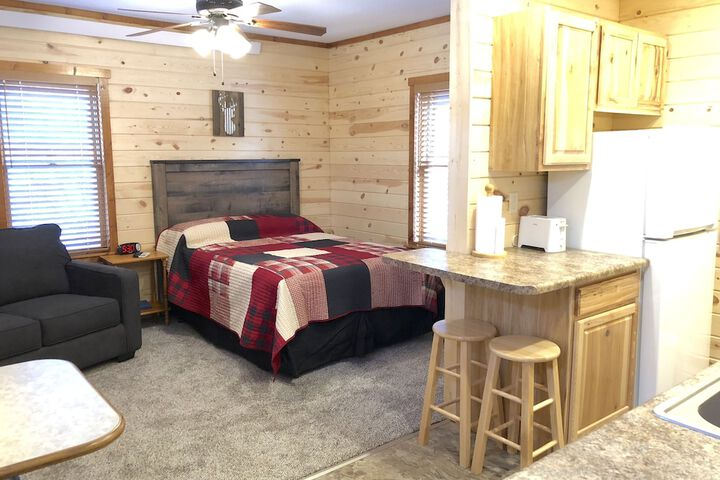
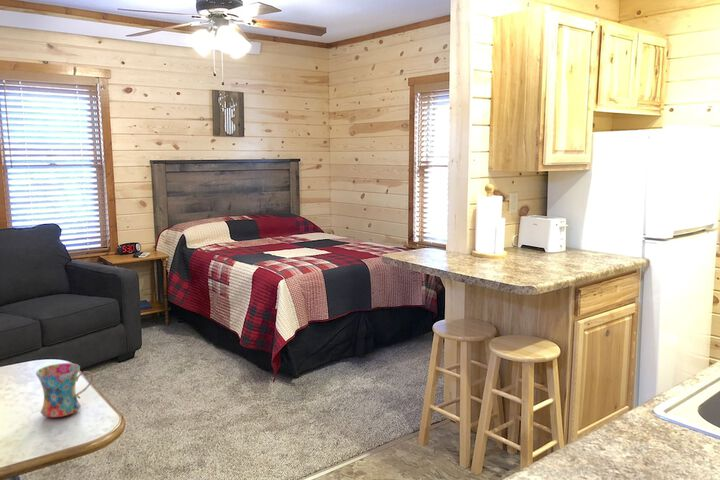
+ mug (66, 390)
